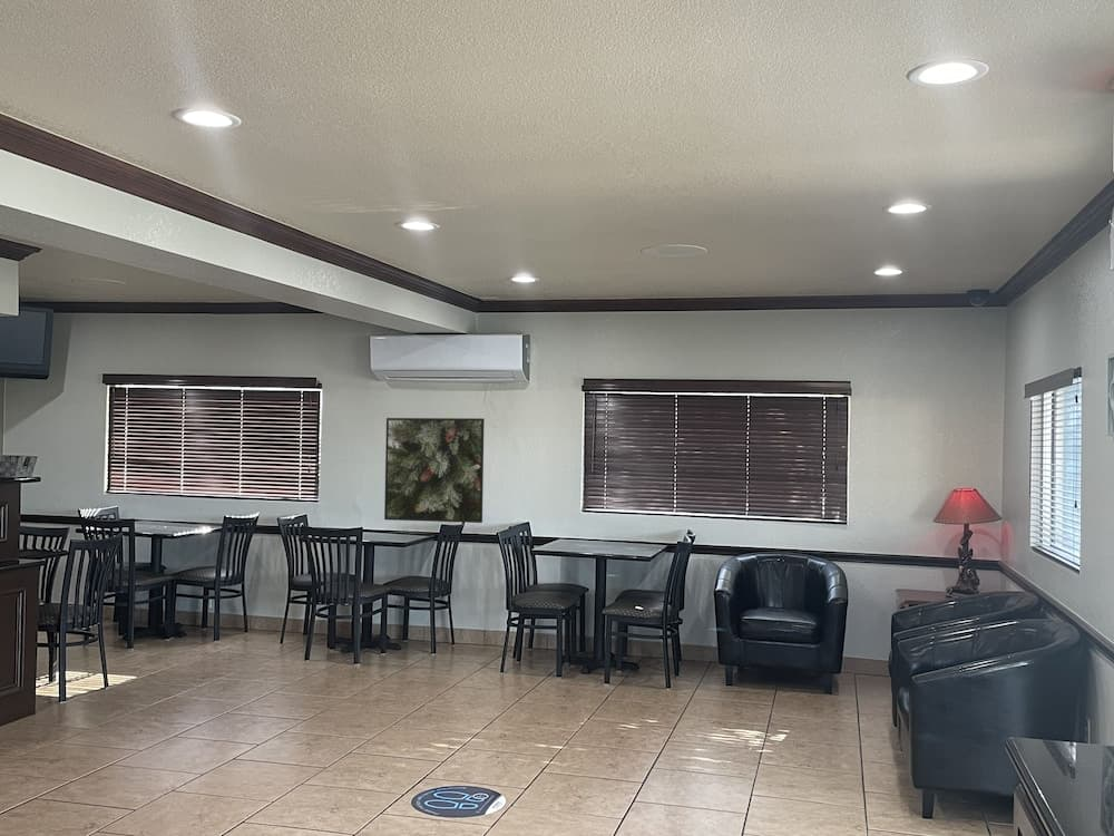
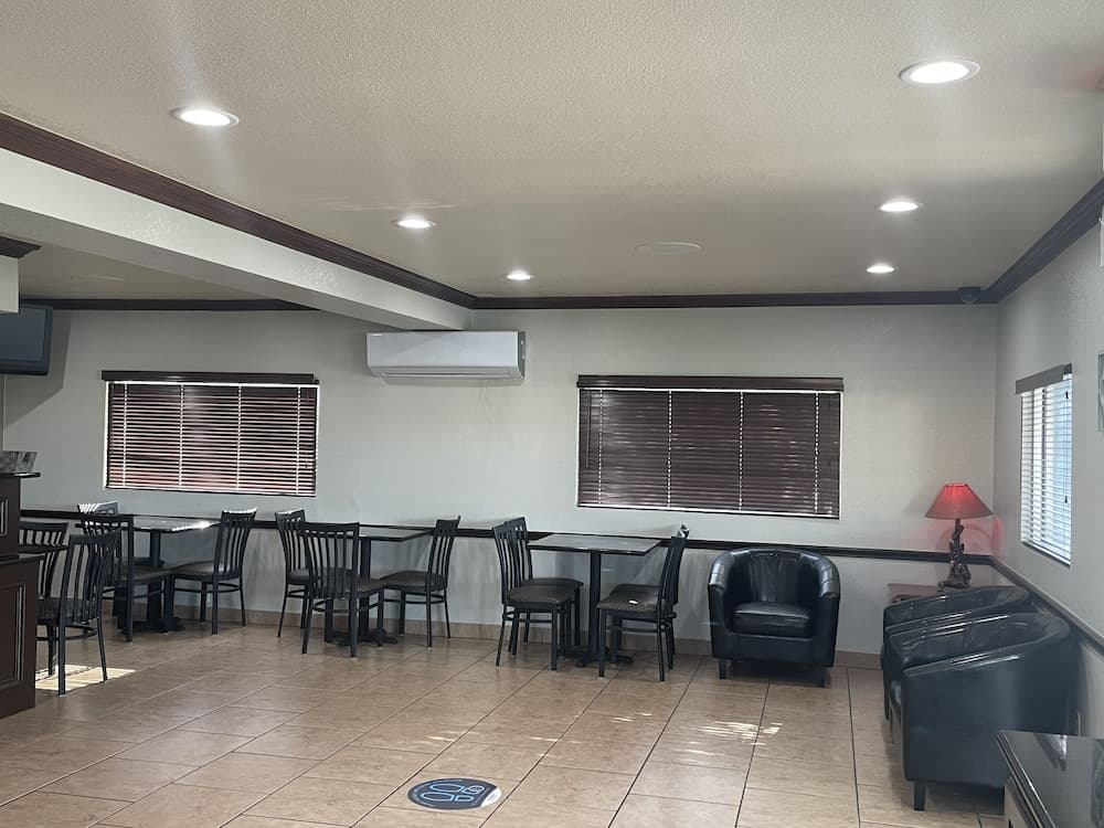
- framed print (433, 469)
